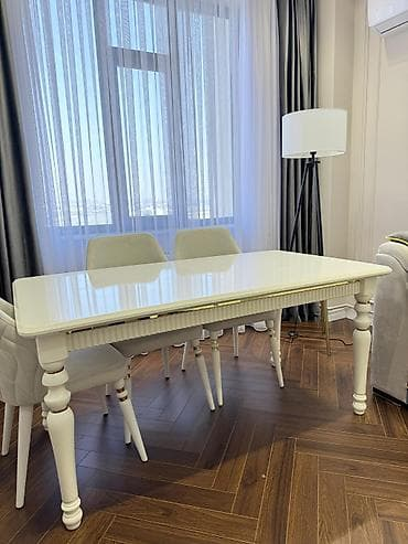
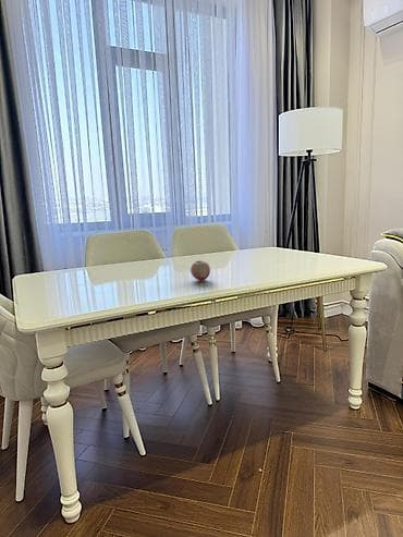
+ fruit (200, 270)
